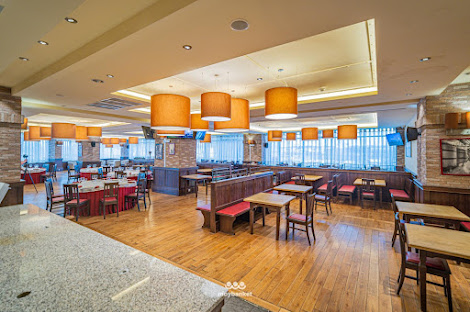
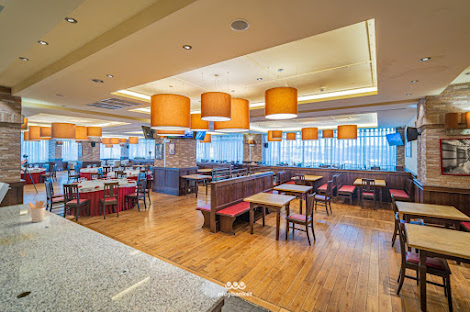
+ utensil holder (38, 210)
